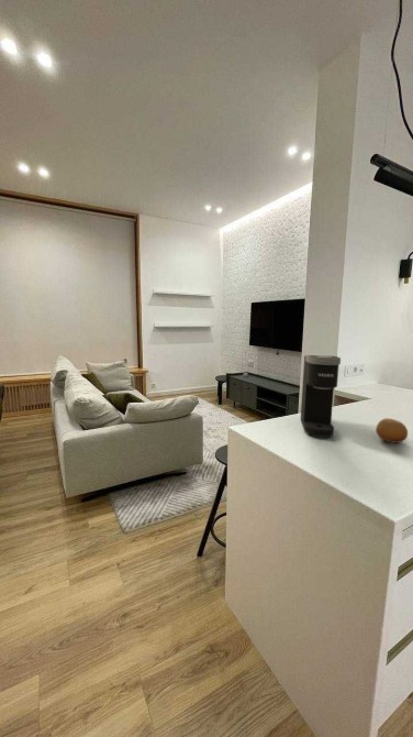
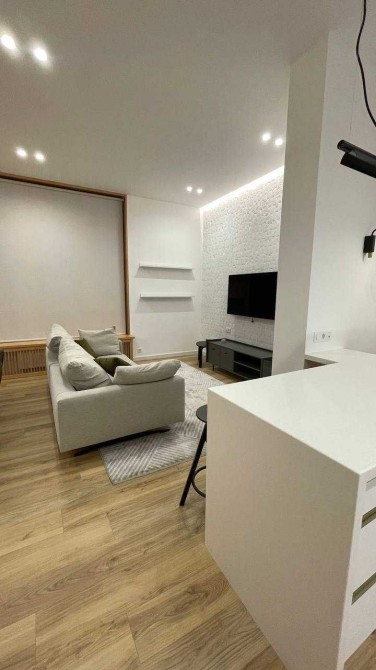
- coffee maker (317, 392)
- fruit (391, 430)
